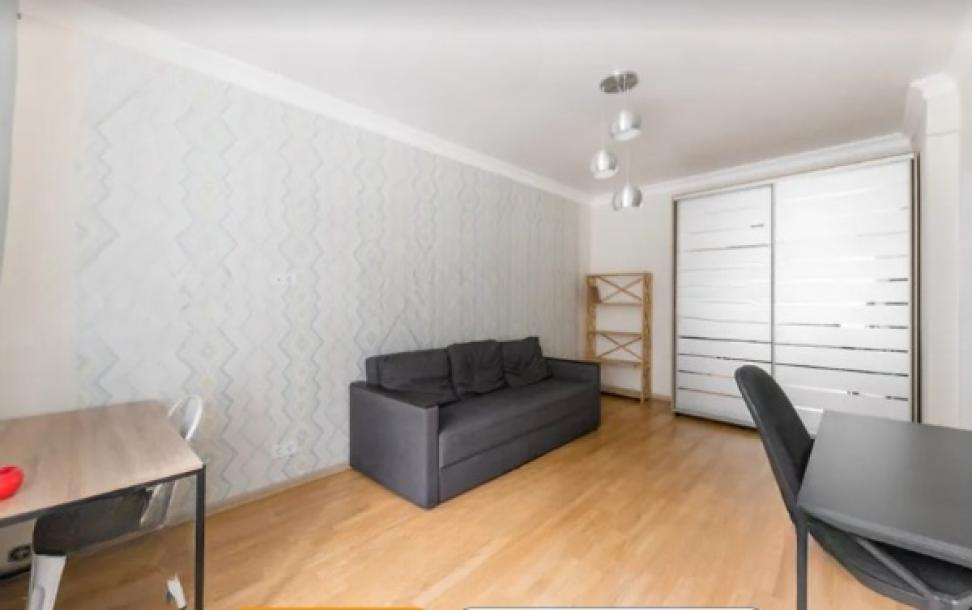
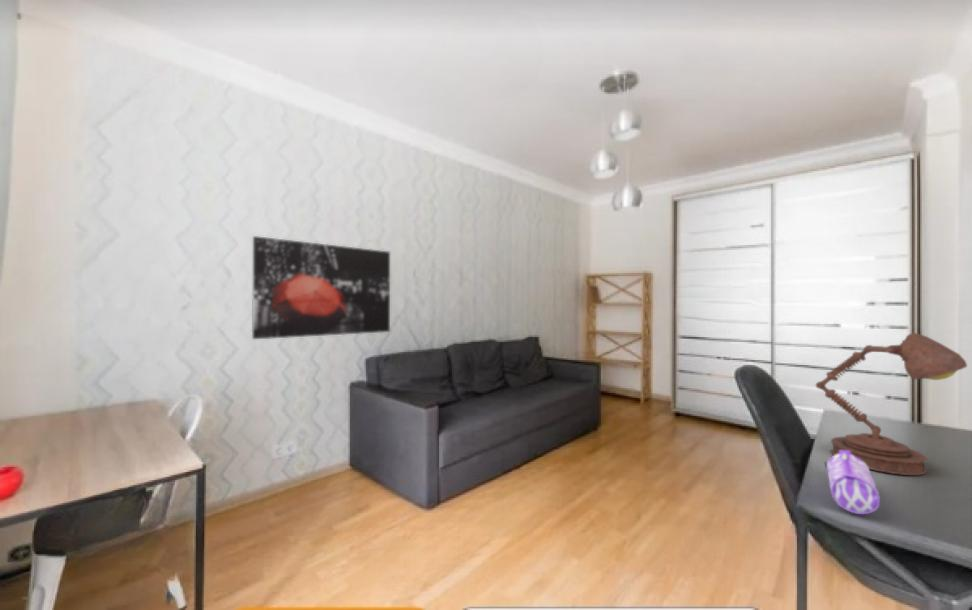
+ desk lamp (866, 415)
+ wall art (329, 290)
+ pencil case (851, 480)
